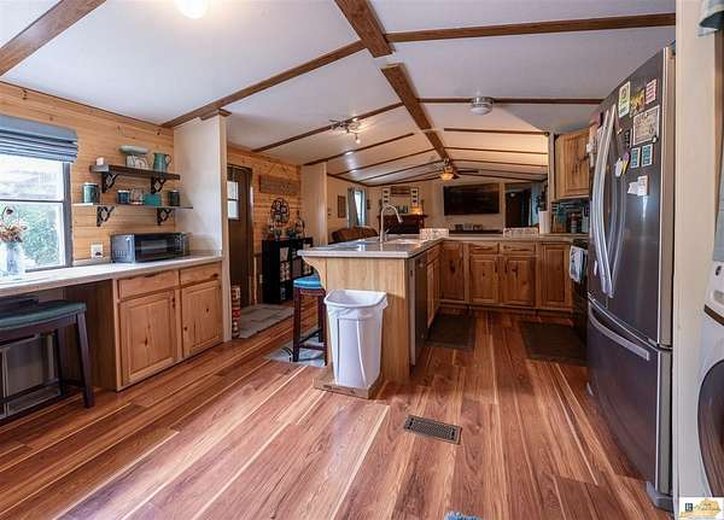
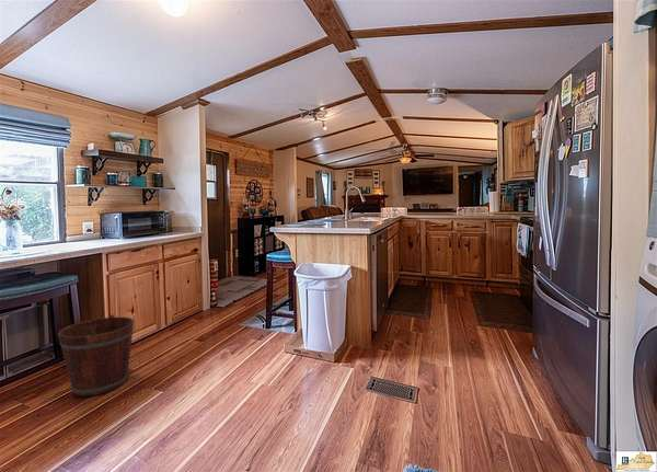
+ bucket (100, 354)
